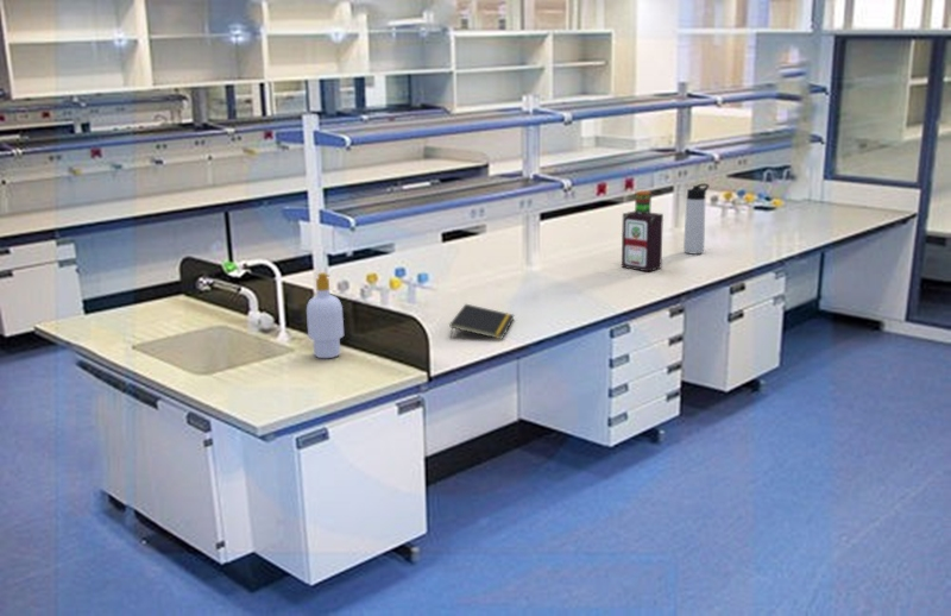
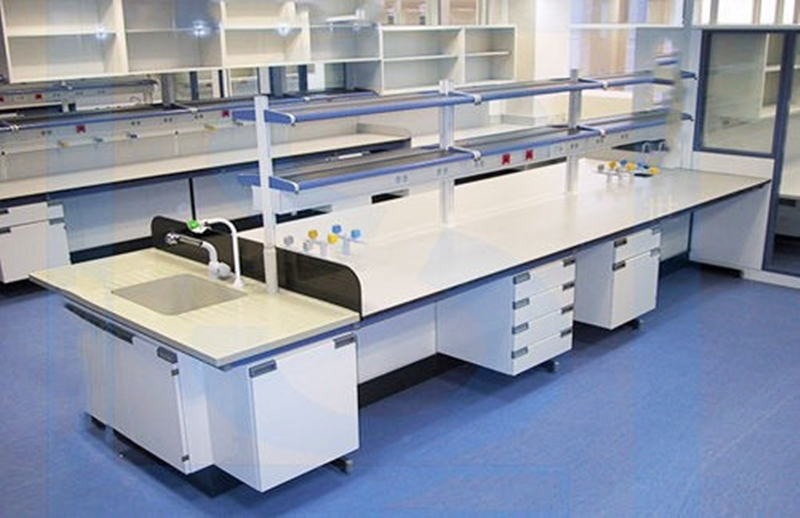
- bottle (642, 230)
- soap bottle (325, 314)
- notepad (483, 320)
- thermos bottle (697, 218)
